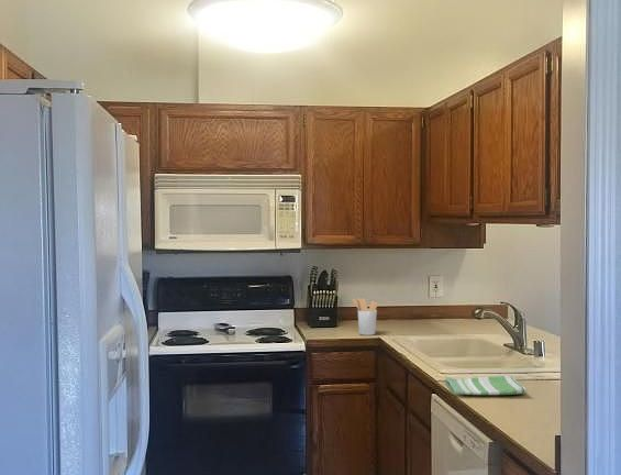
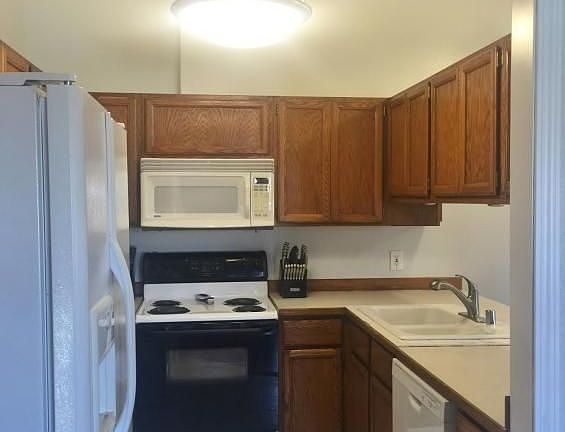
- dish towel (484, 385)
- utensil holder (364, 316)
